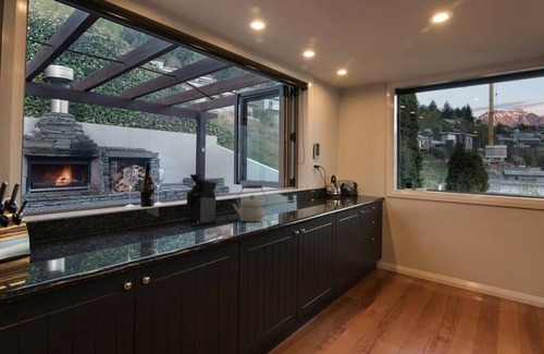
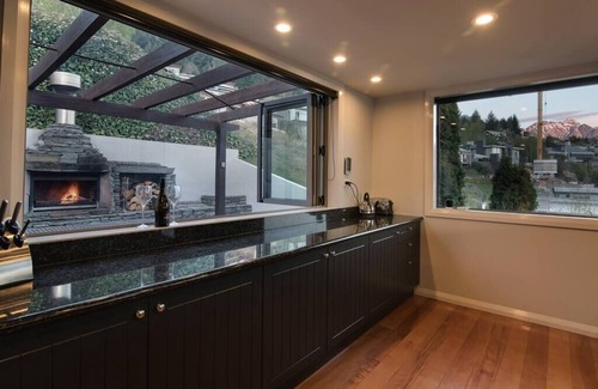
- coffee maker (201, 198)
- kettle (249, 202)
